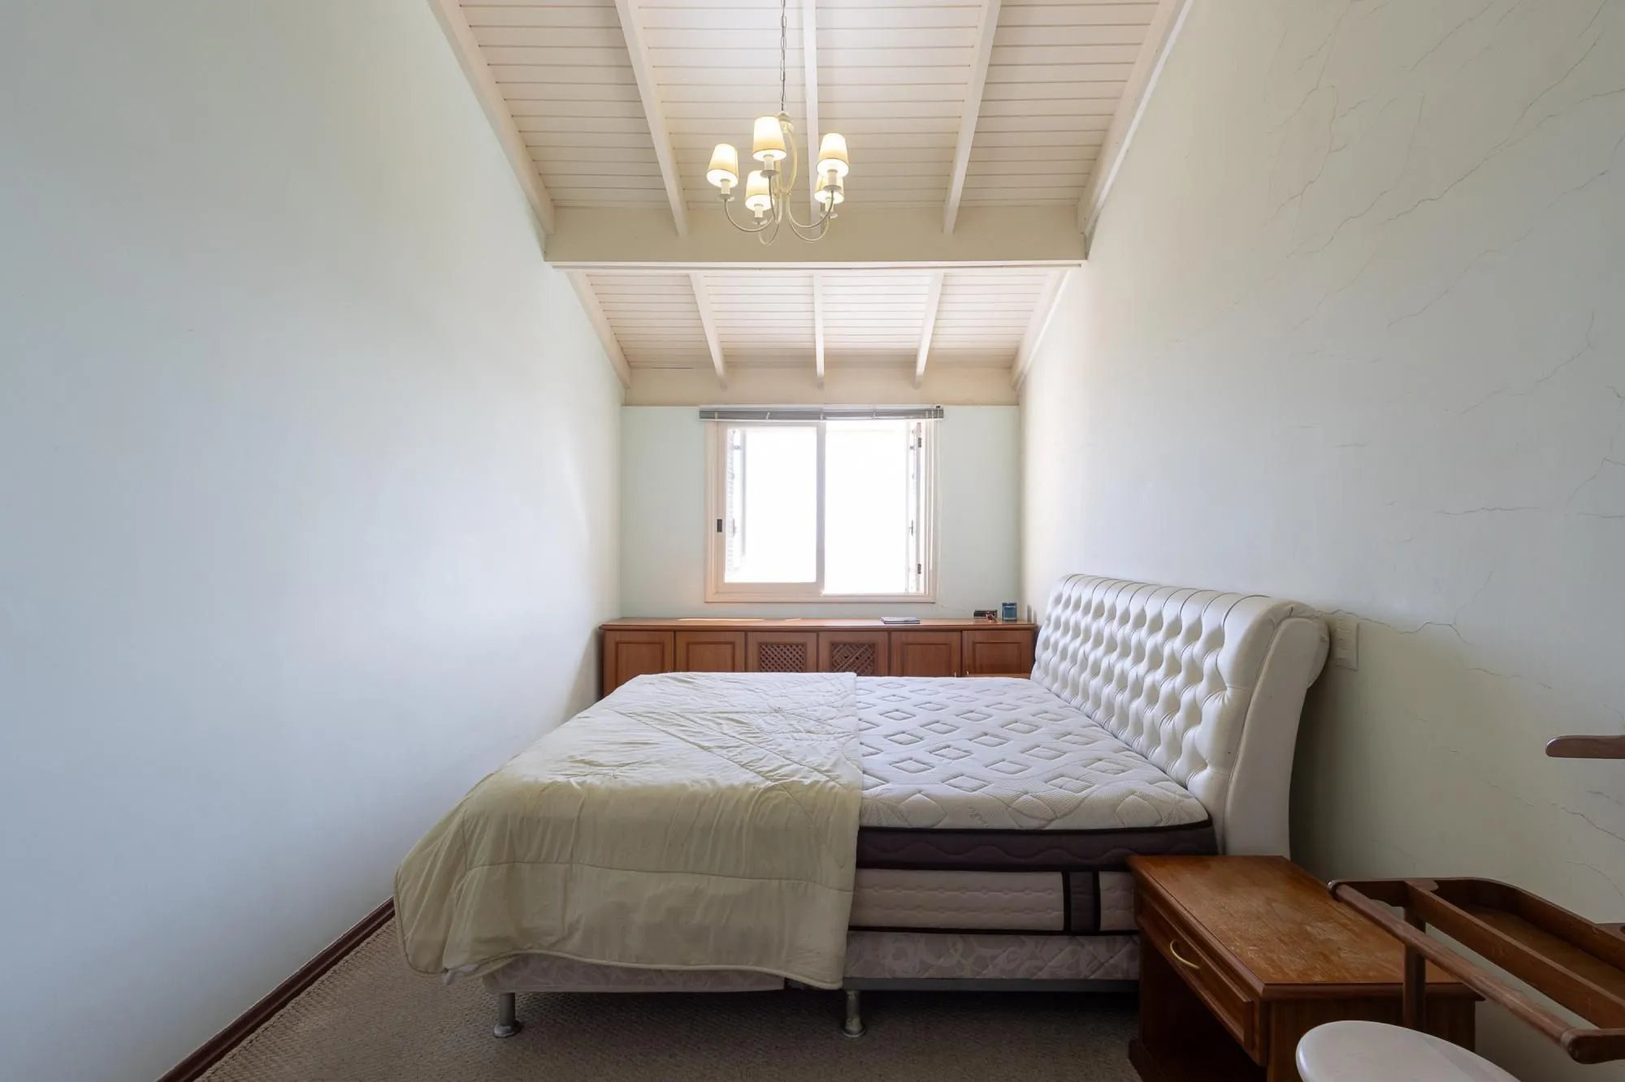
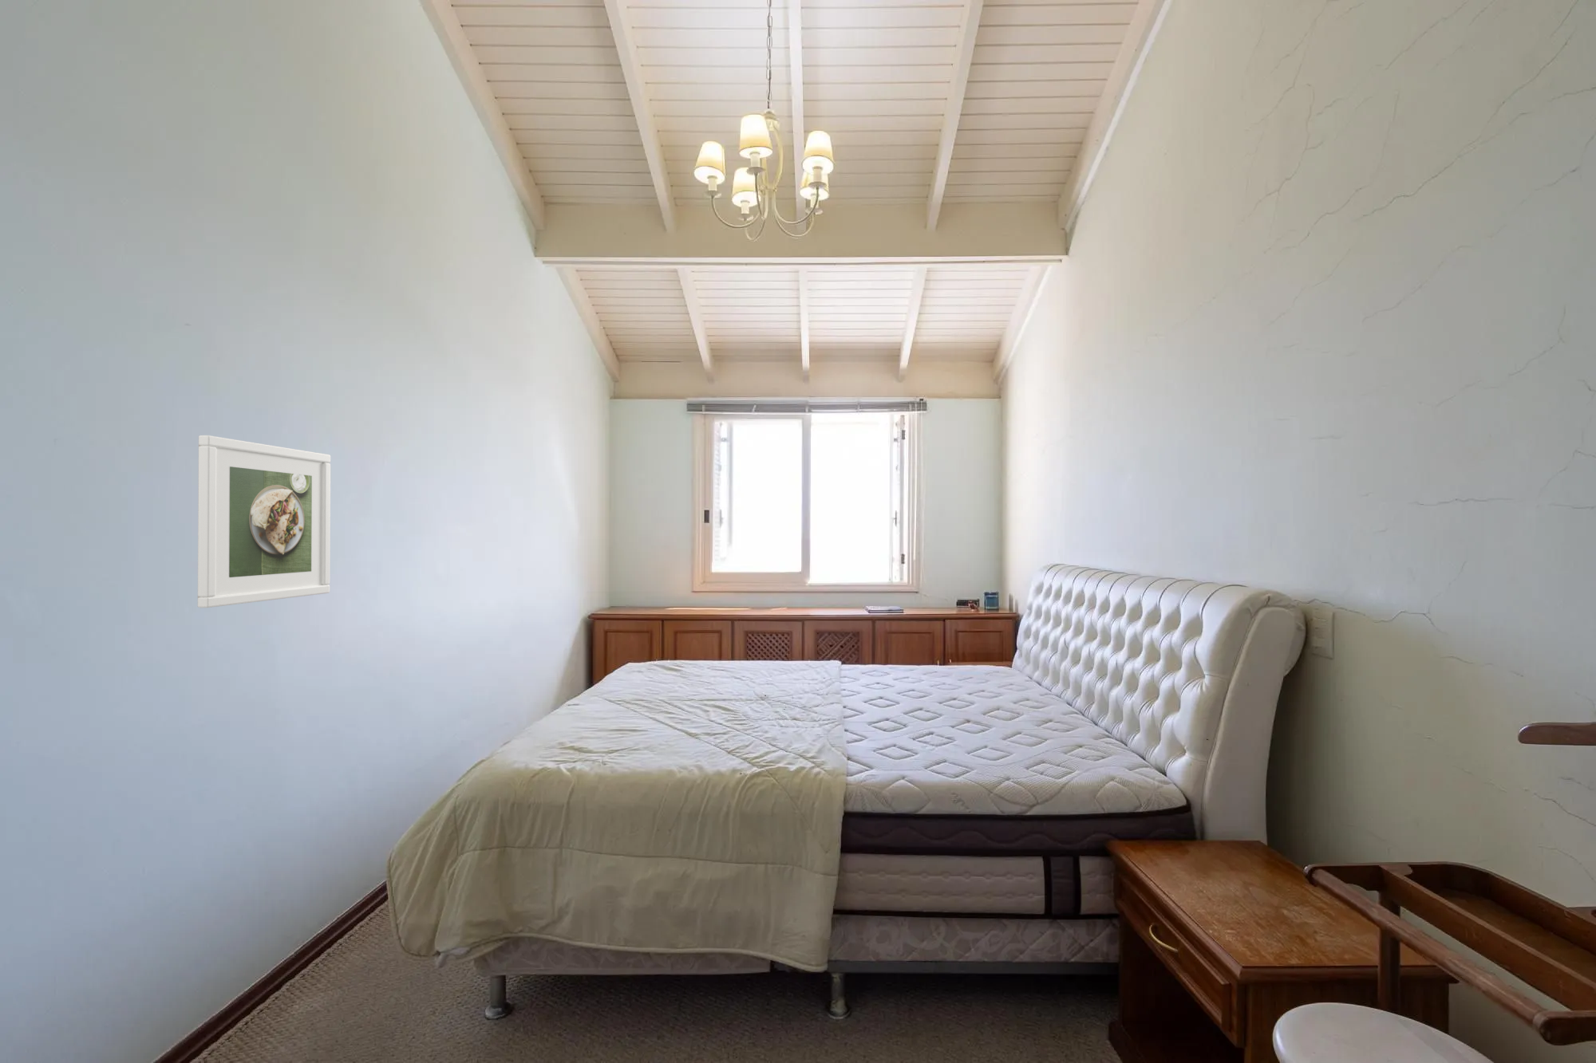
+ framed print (272, 522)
